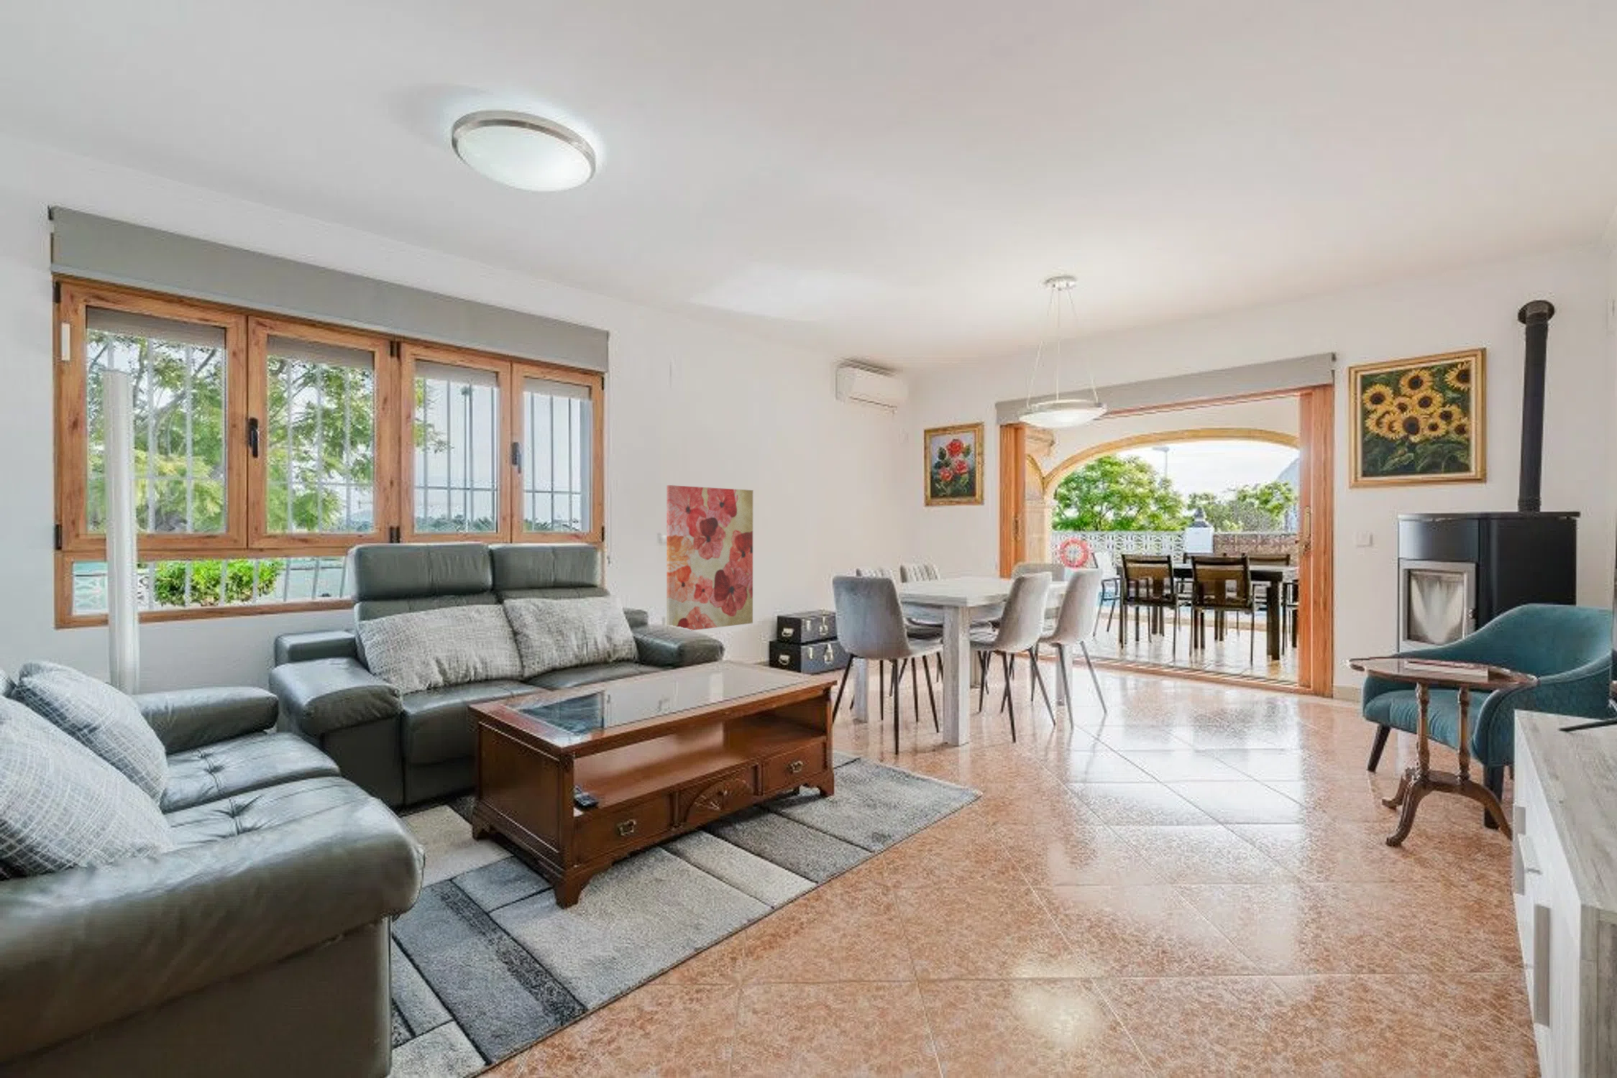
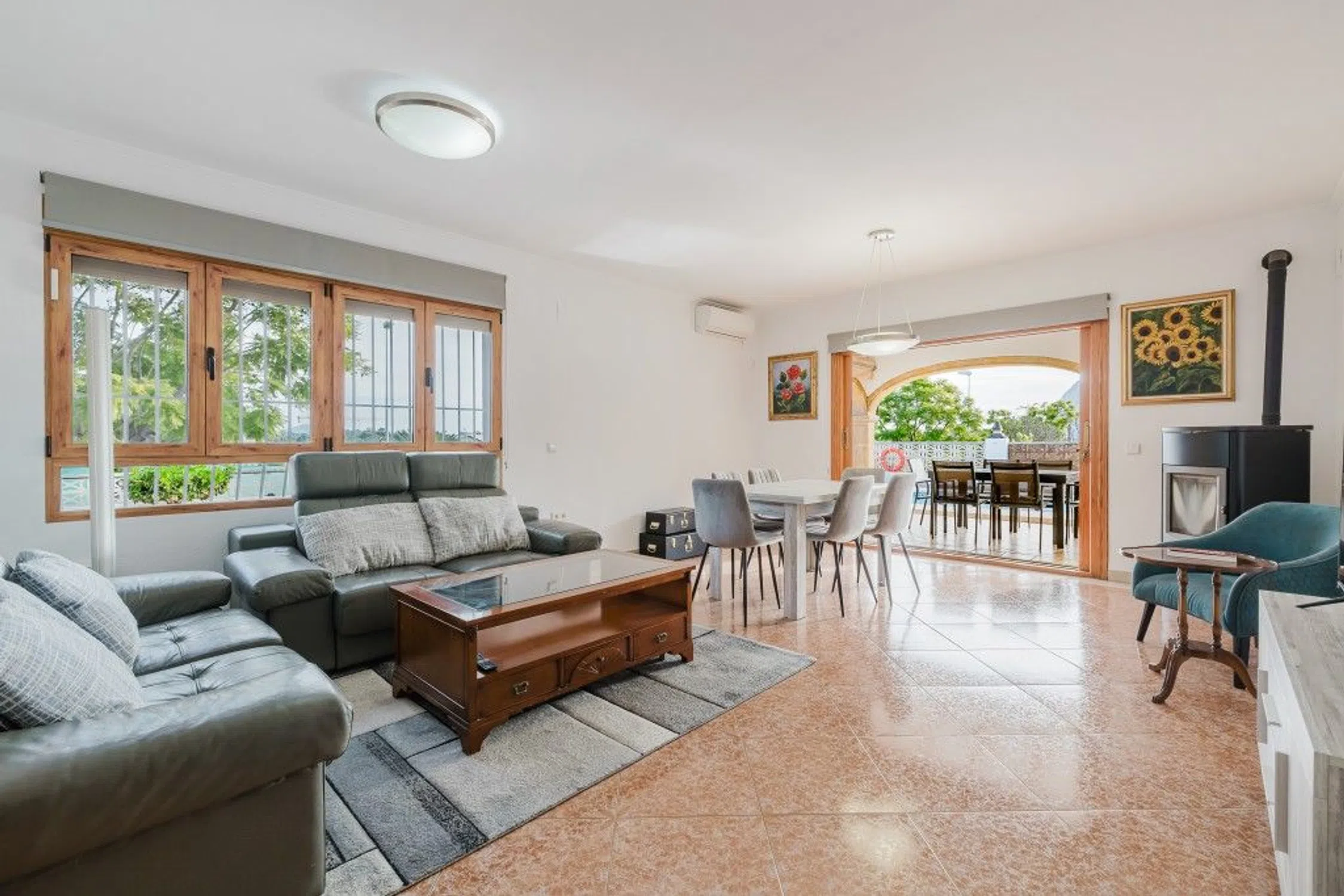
- wall art (712, 558)
